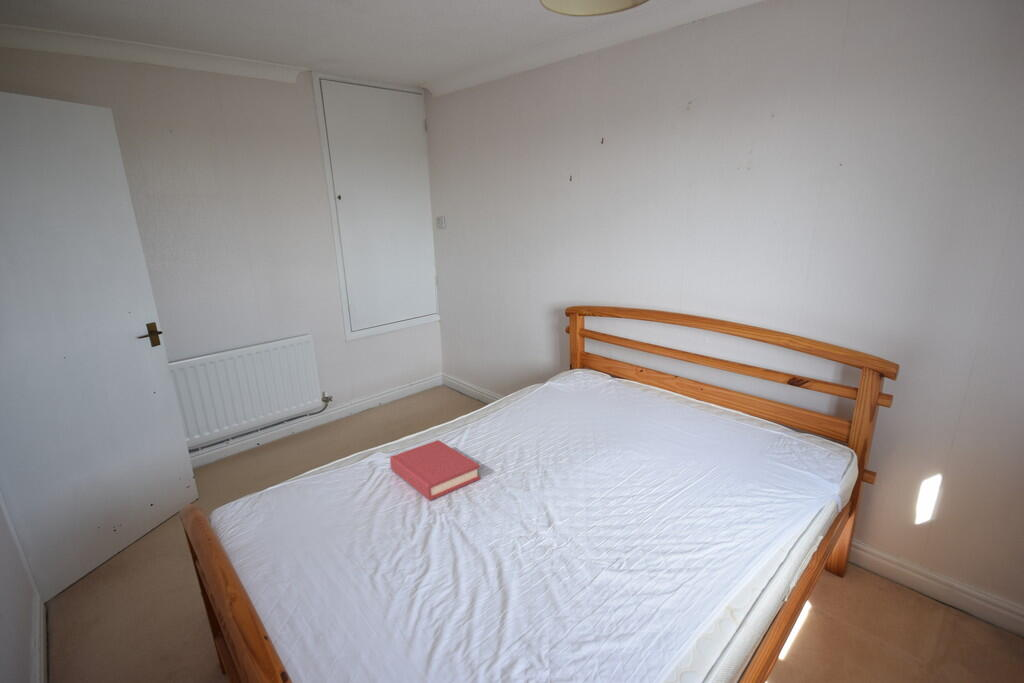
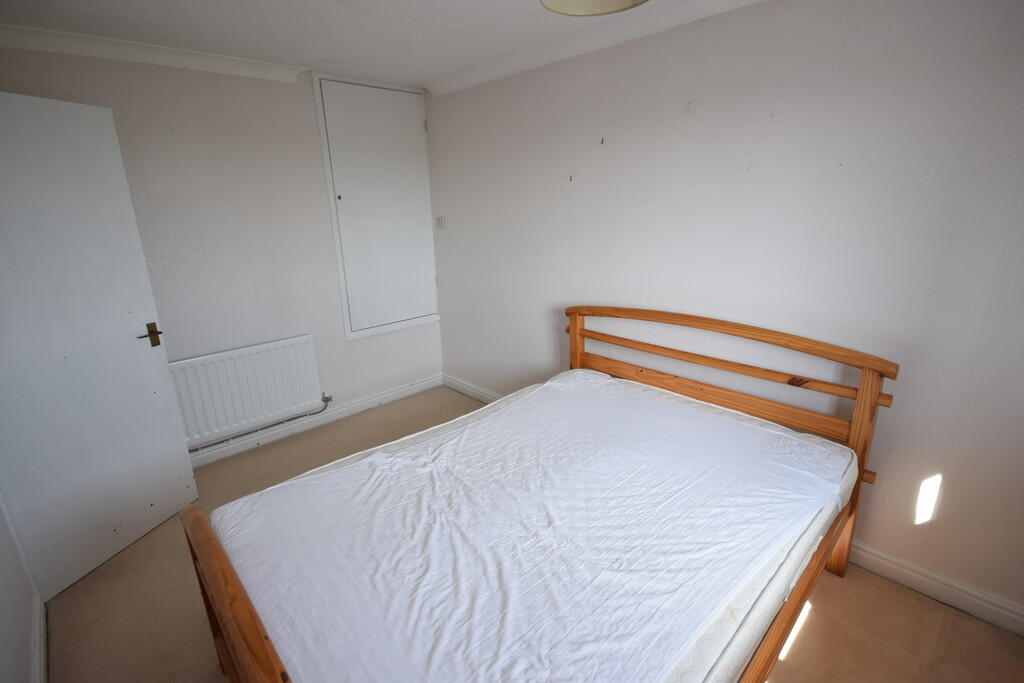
- hardback book (434, 467)
